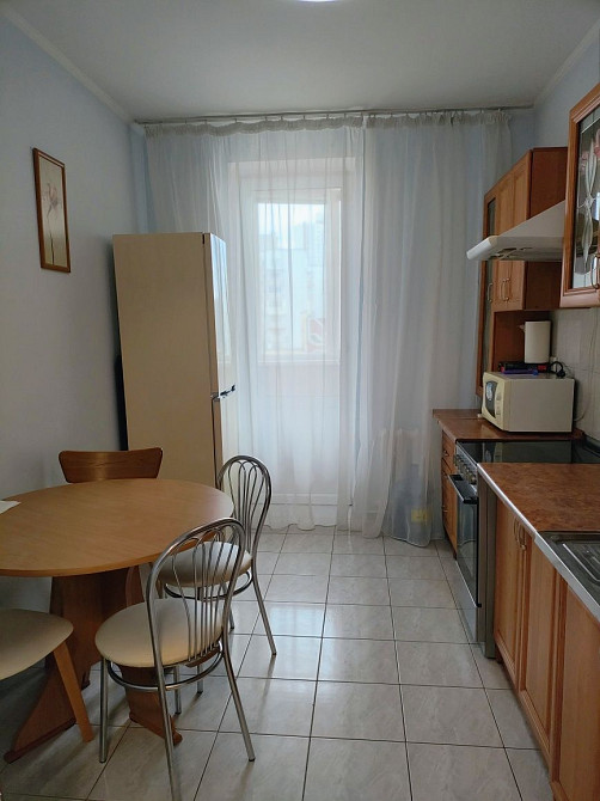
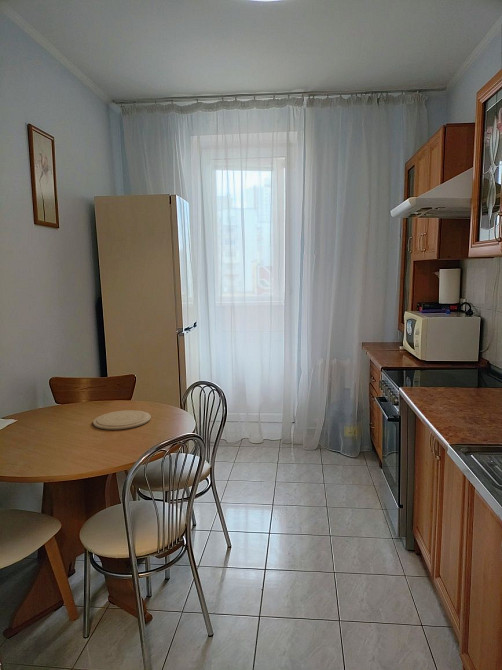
+ plate (122, 418)
